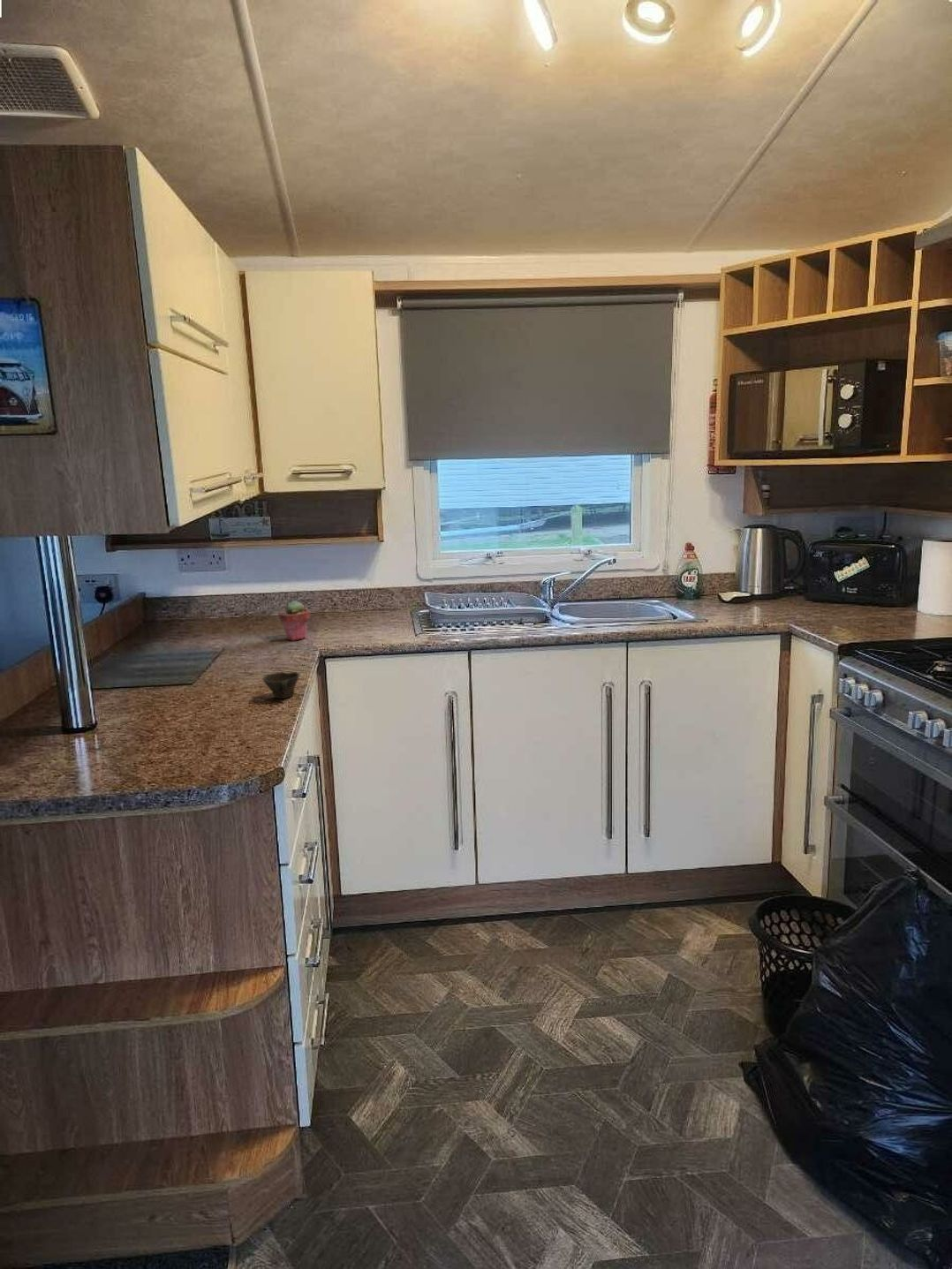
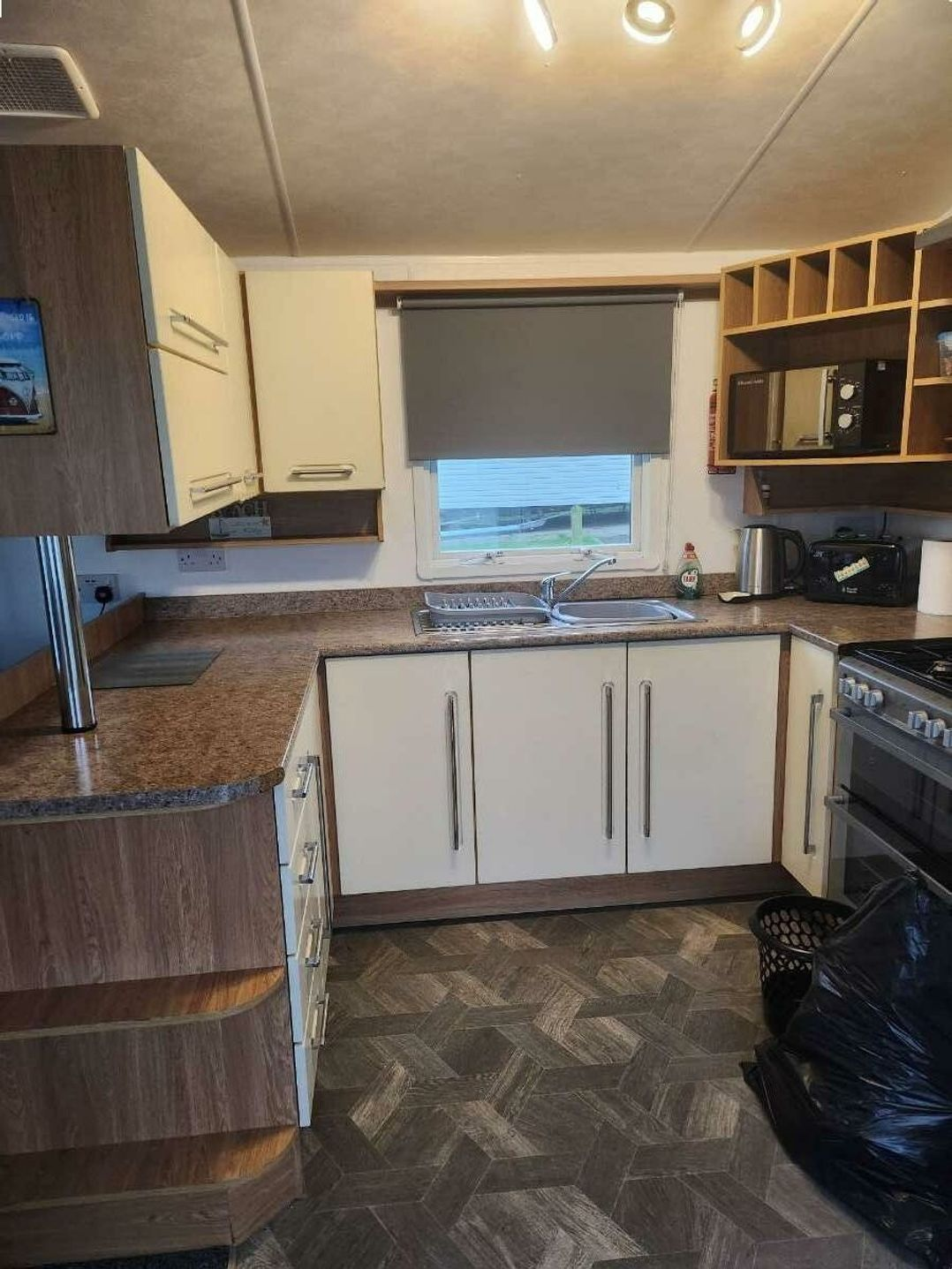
- potted succulent (294, 619)
- cup (282, 686)
